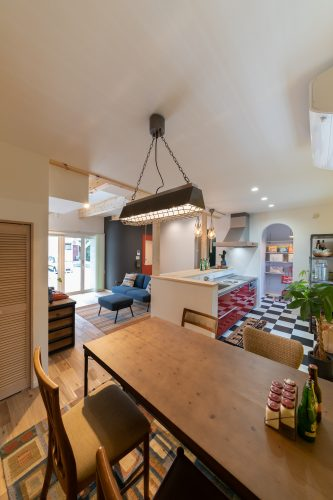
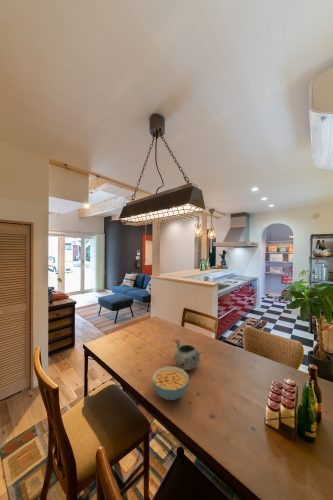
+ cereal bowl (170, 386)
+ decorative bowl (186, 354)
